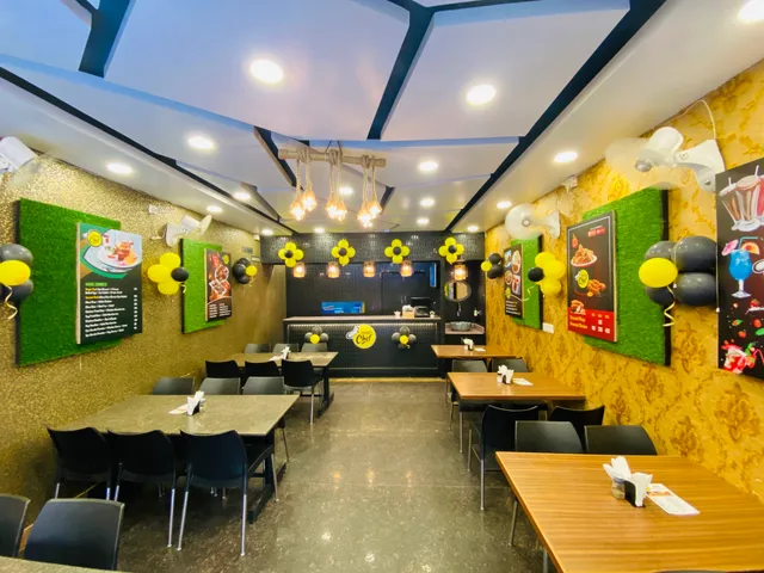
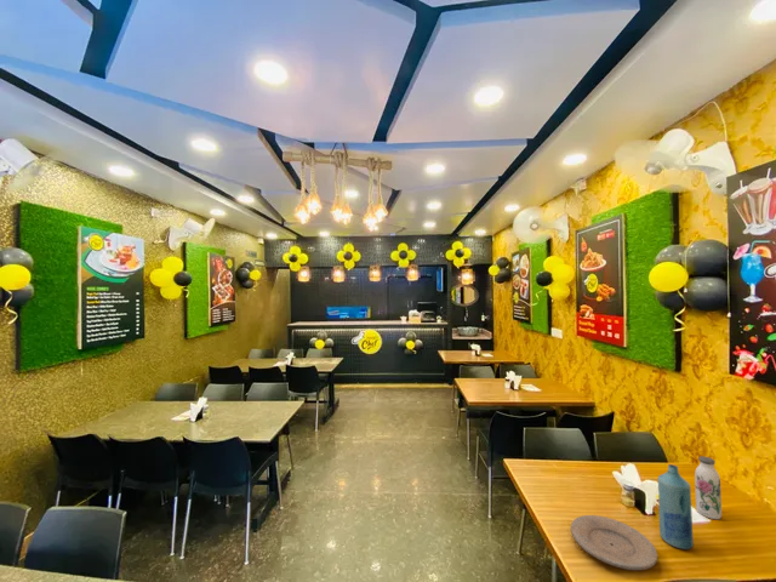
+ plate (611, 542)
+ bottle (674, 503)
+ water bottle (707, 485)
